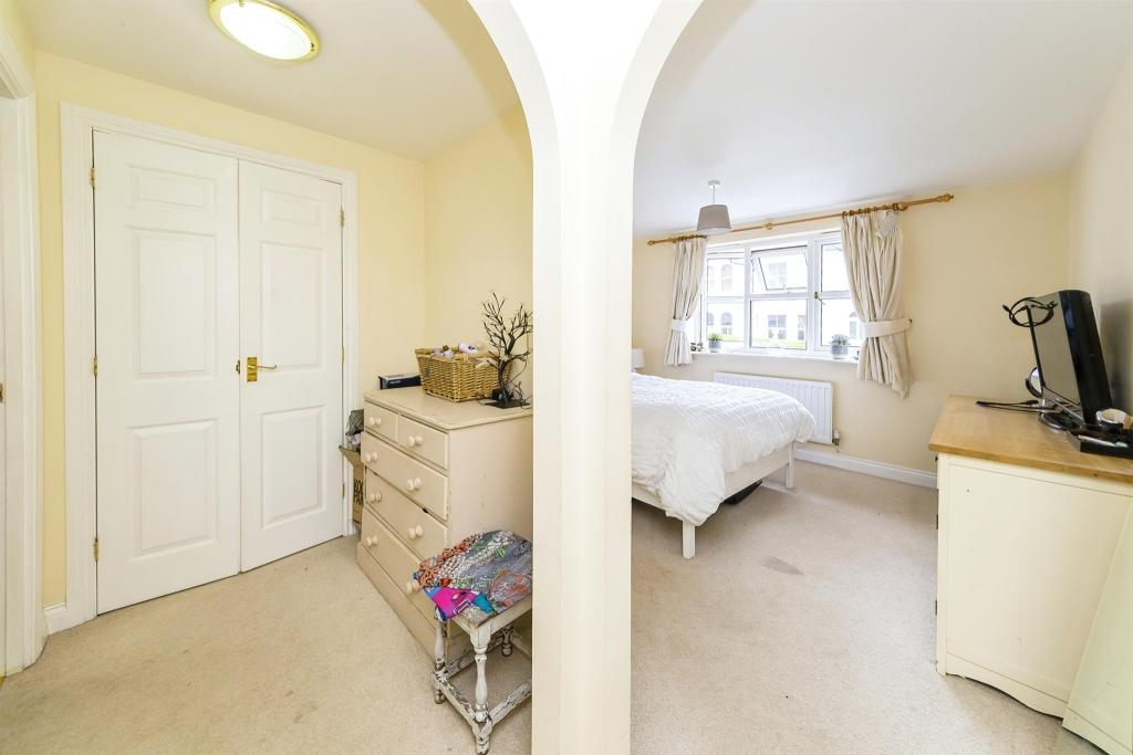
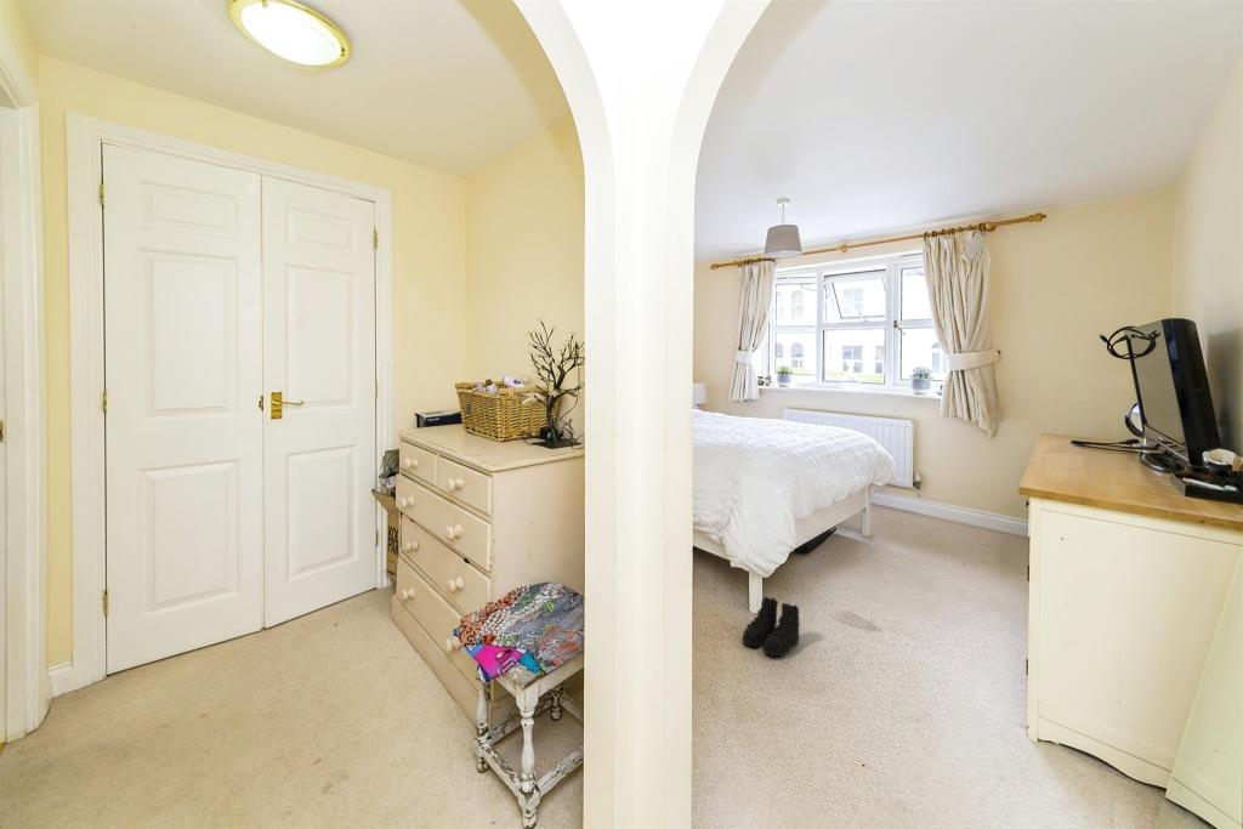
+ boots (771, 621)
